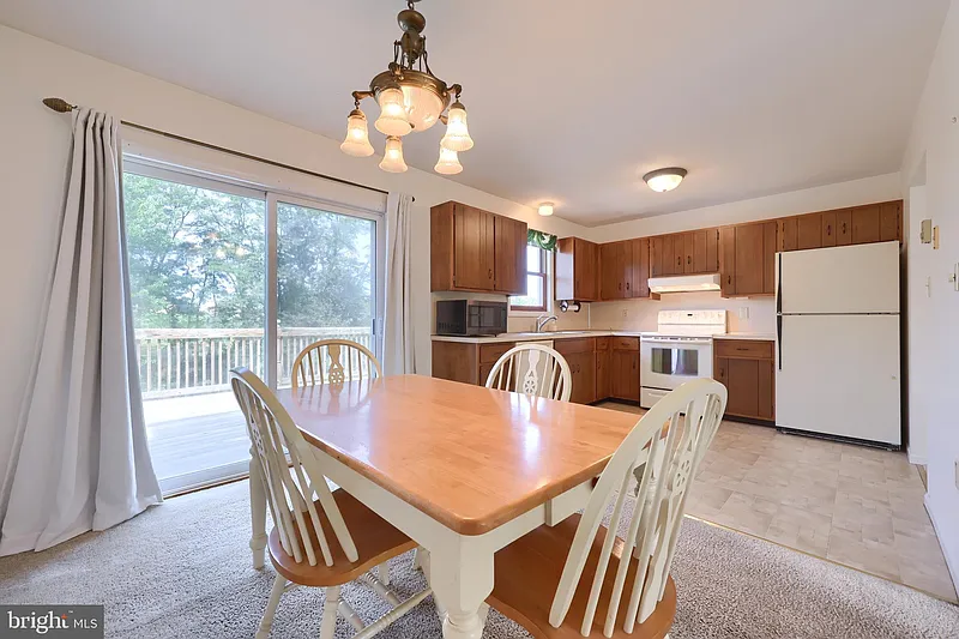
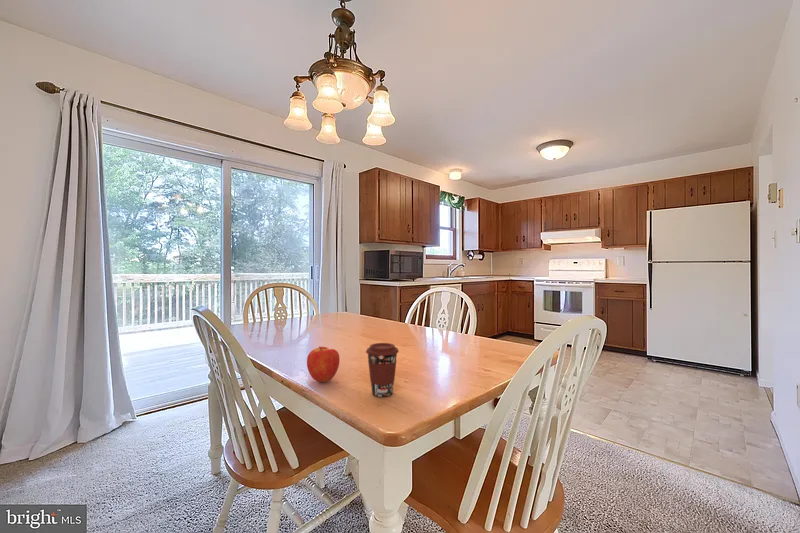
+ apple (323, 363)
+ coffee cup (382, 369)
